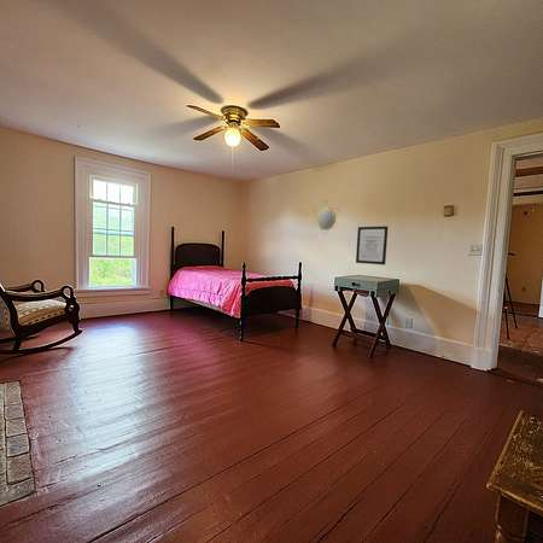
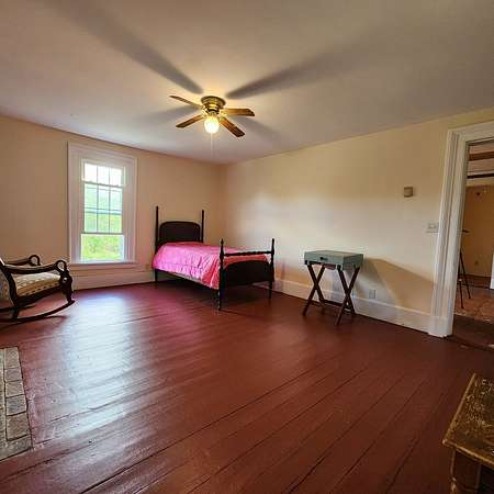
- home mirror (325, 218)
- wall art (370, 245)
